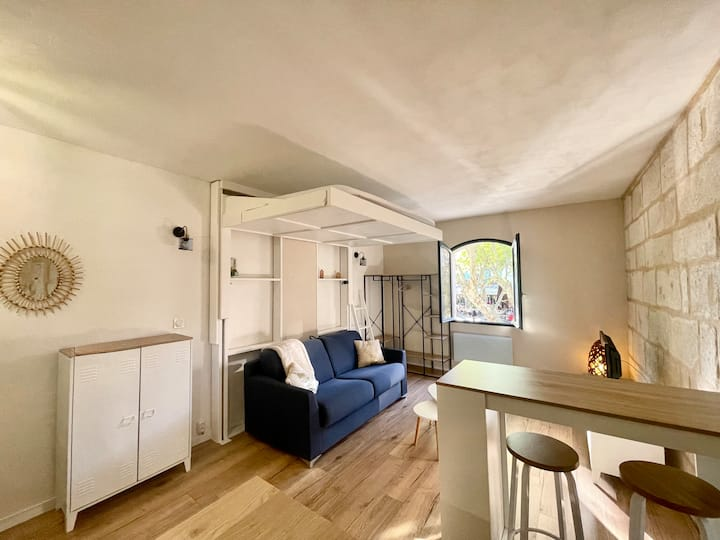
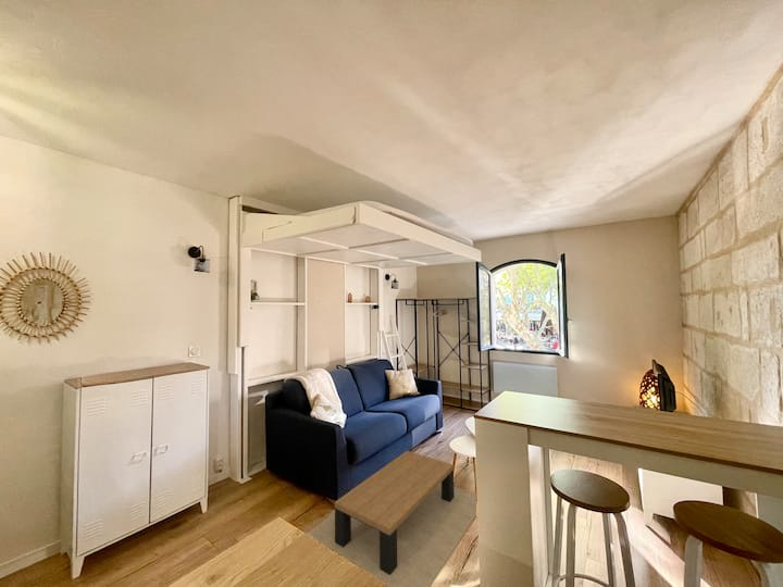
+ coffee table (400, 500)
